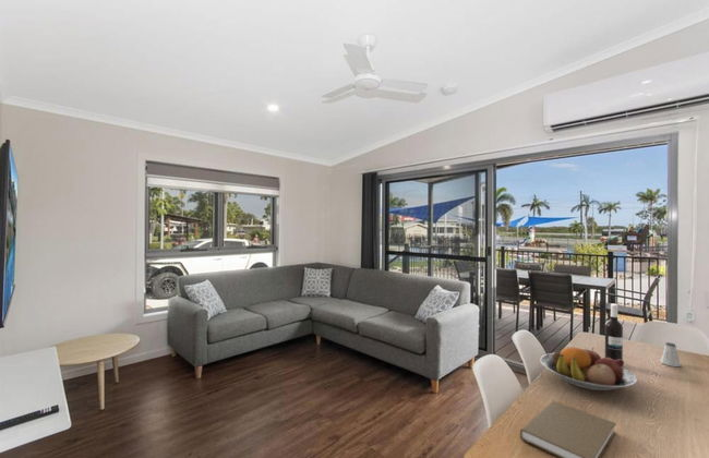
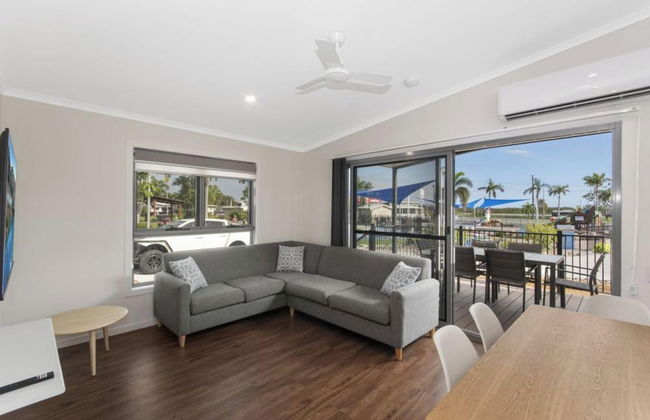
- fruit bowl (585, 364)
- book (568, 431)
- saltshaker (670, 353)
- wine bottle (613, 334)
